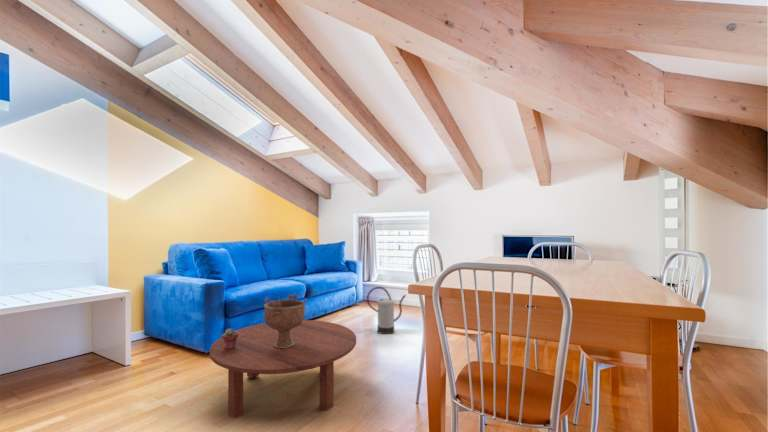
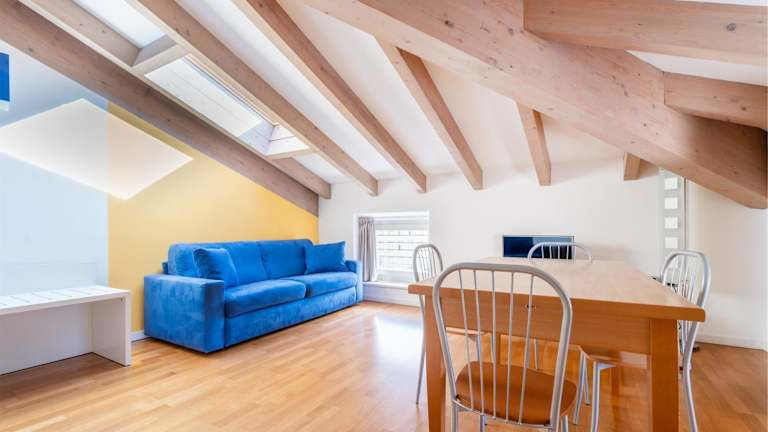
- coffee table (286, 365)
- watering can (386, 308)
- decorative bowl (285, 320)
- potted succulent (230, 337)
